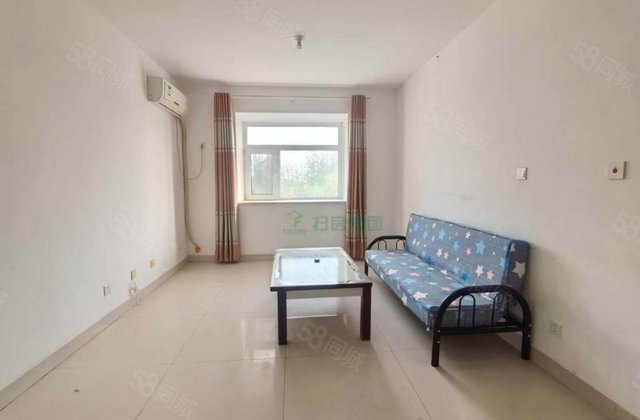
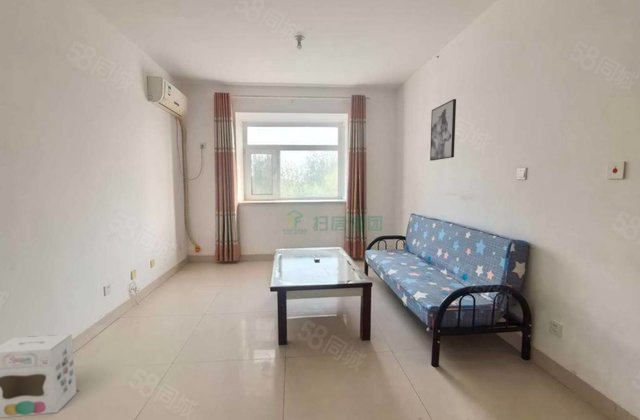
+ cardboard box (34, 374)
+ wall art (442, 132)
